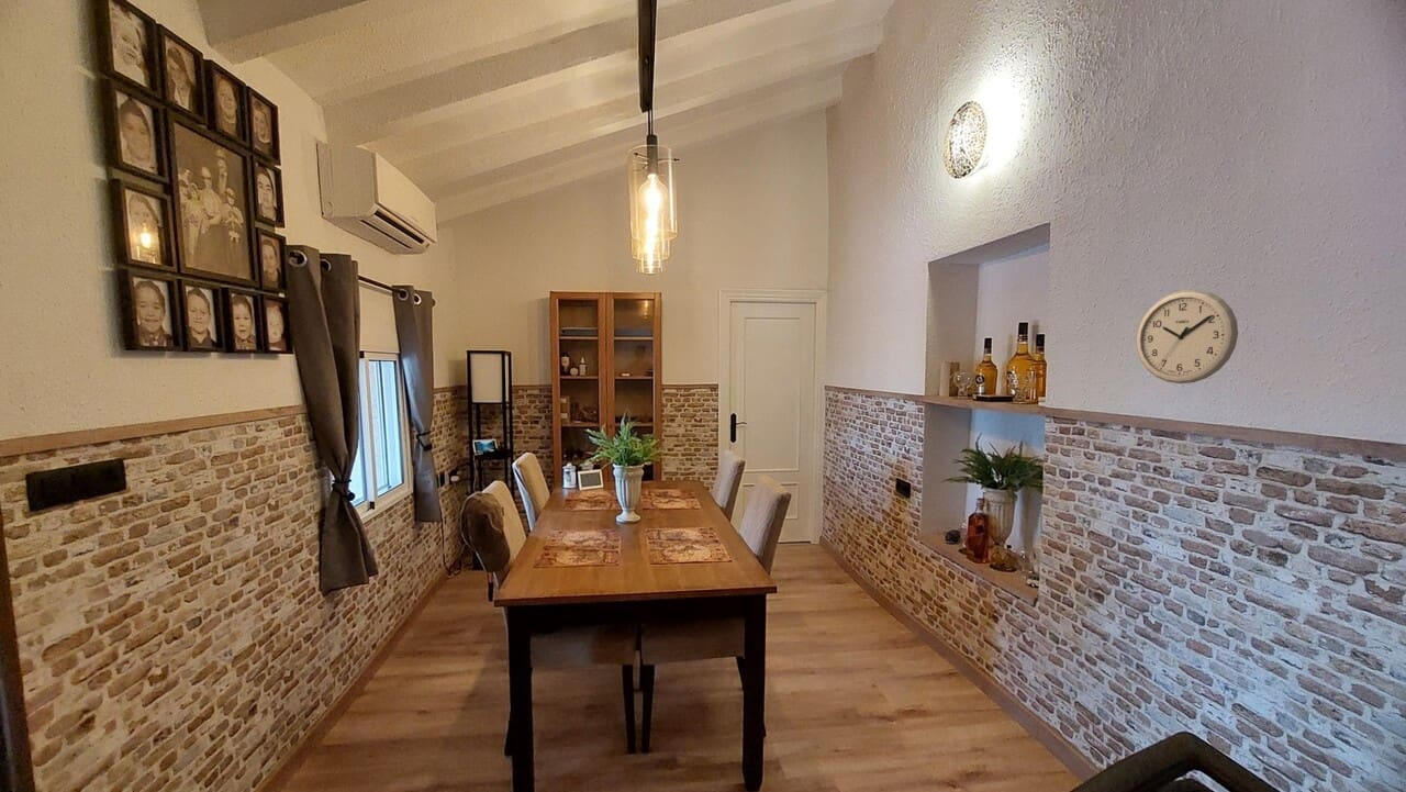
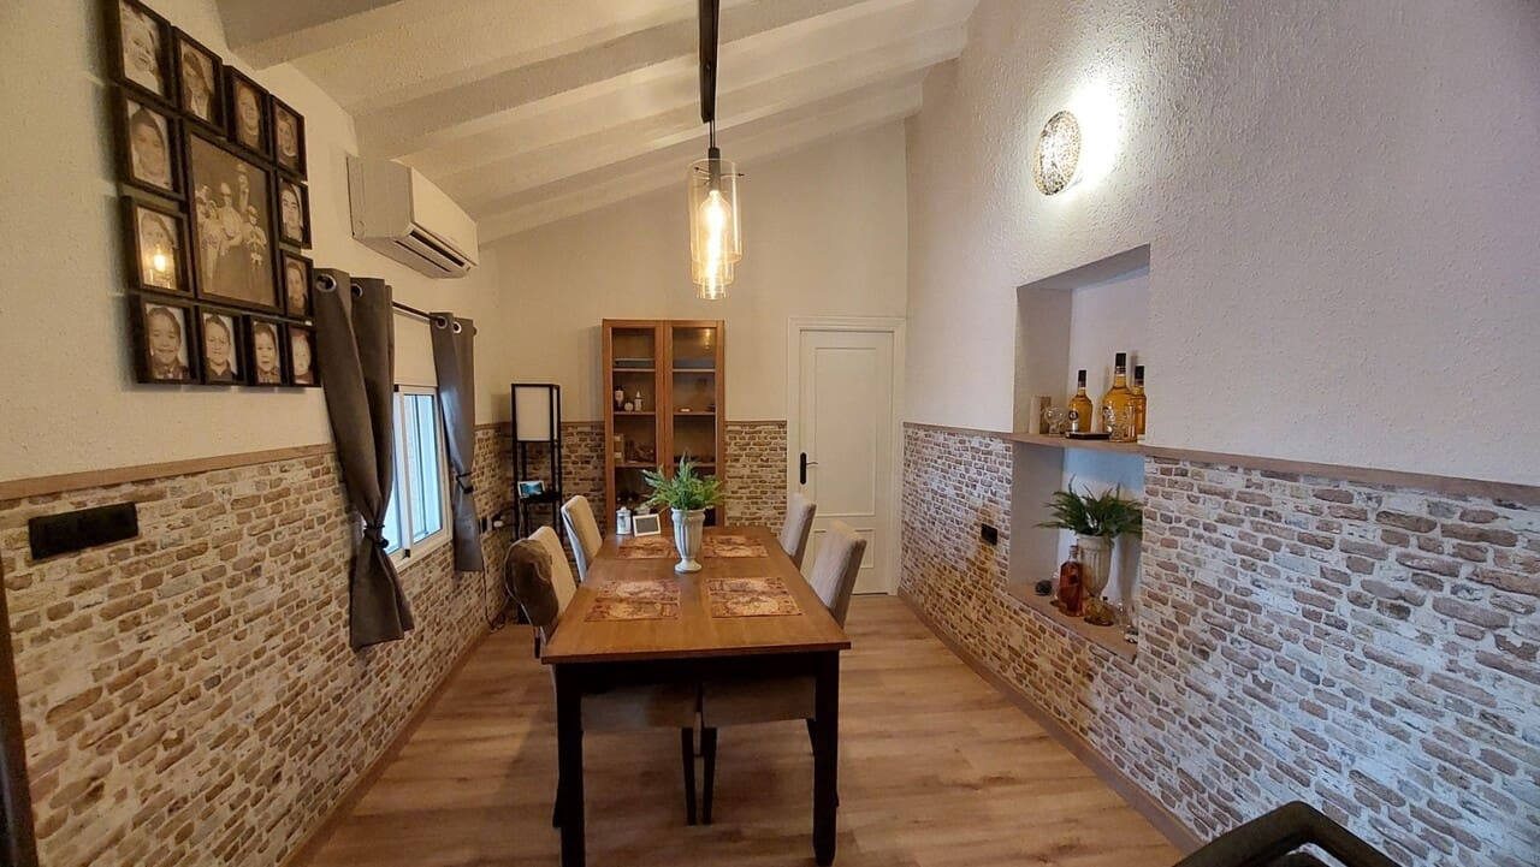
- wall clock (1181, 336)
